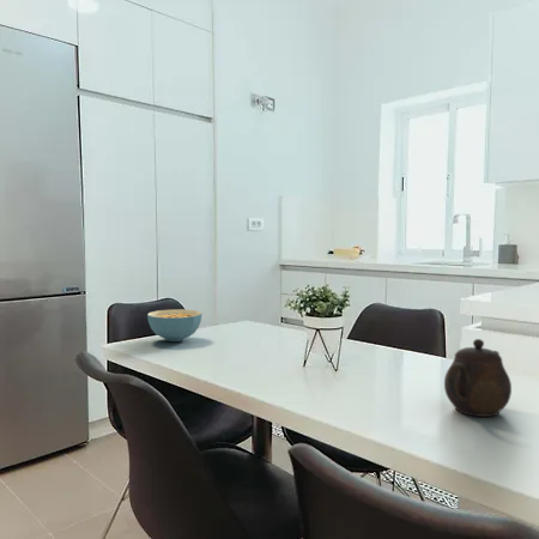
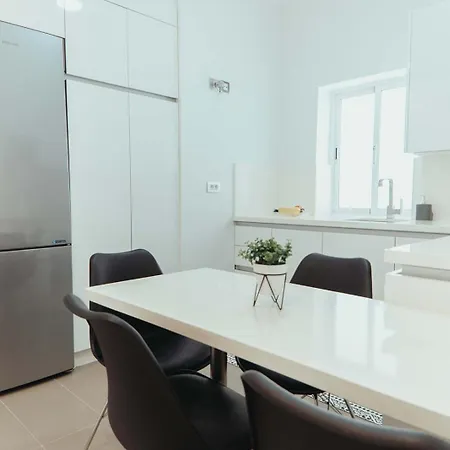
- teapot (474, 375)
- cereal bowl (175, 326)
